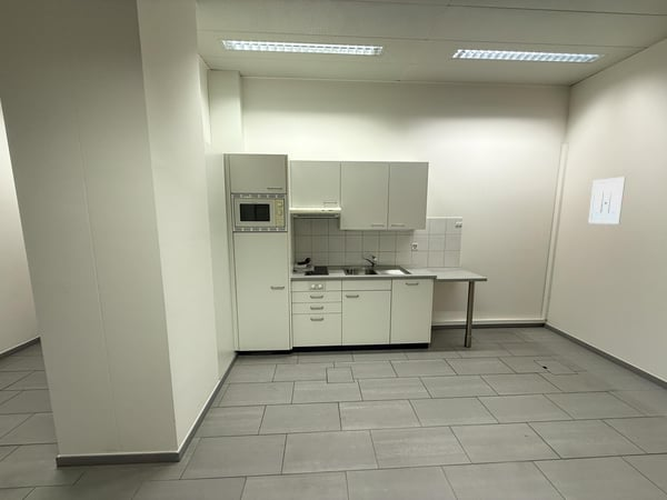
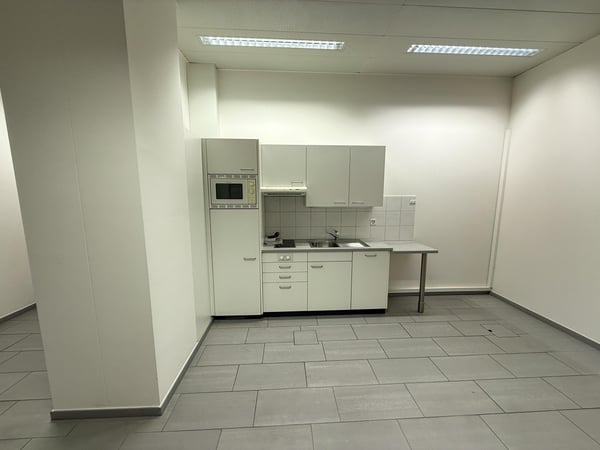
- wall art (605, 201)
